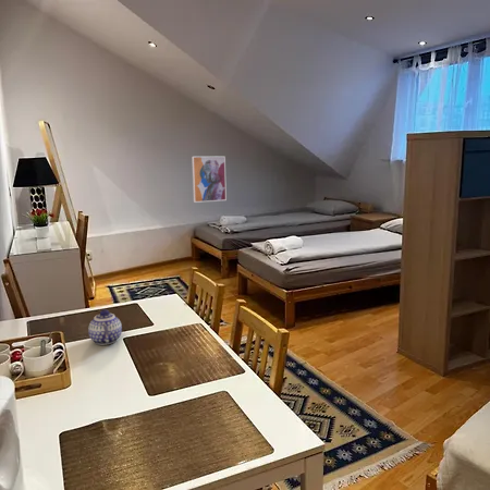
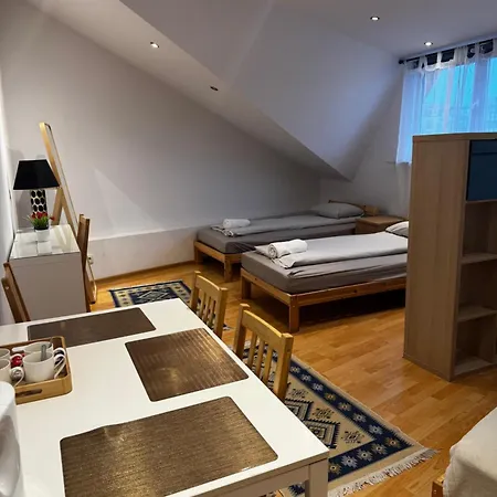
- wall art (209, 179)
- teapot (105, 324)
